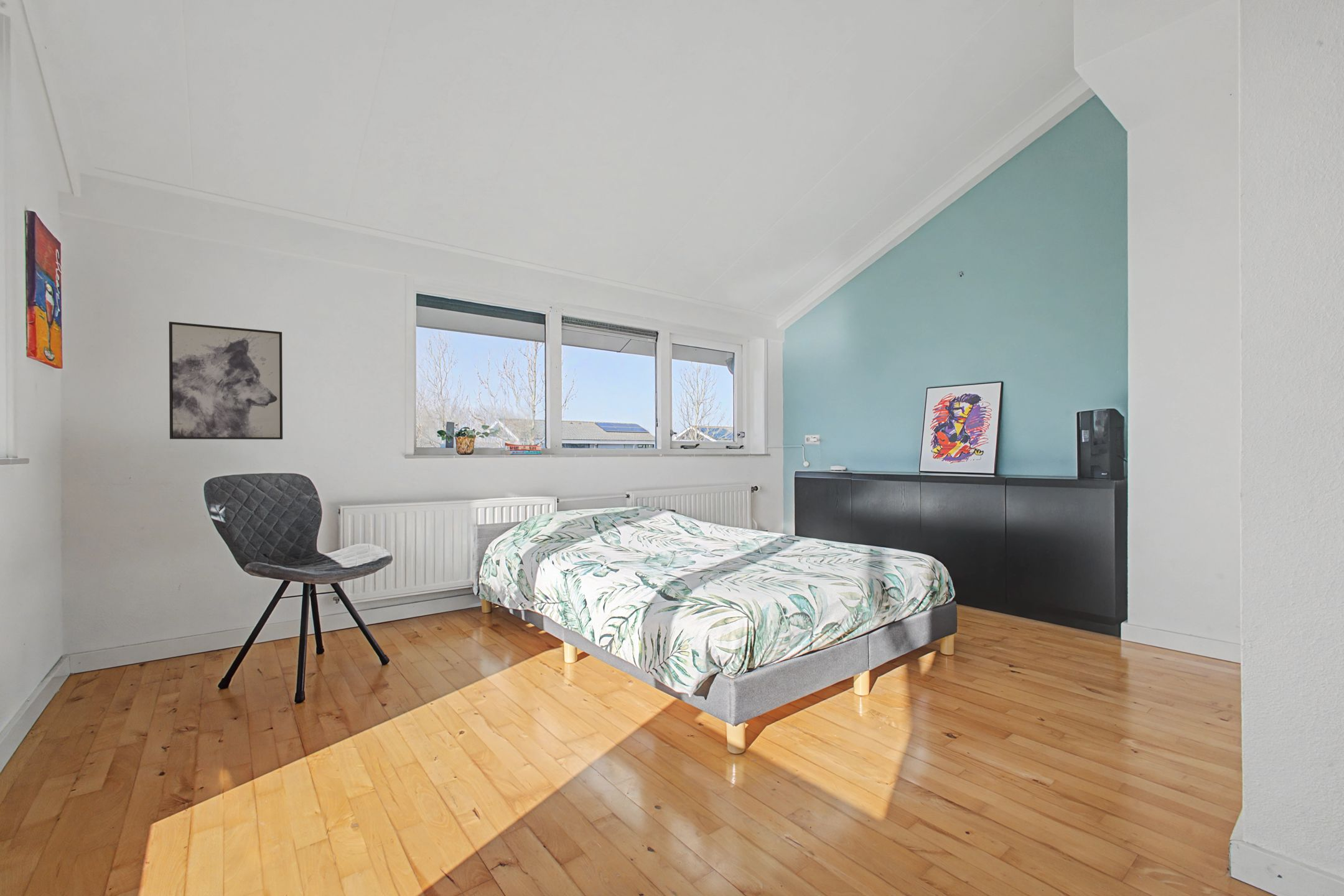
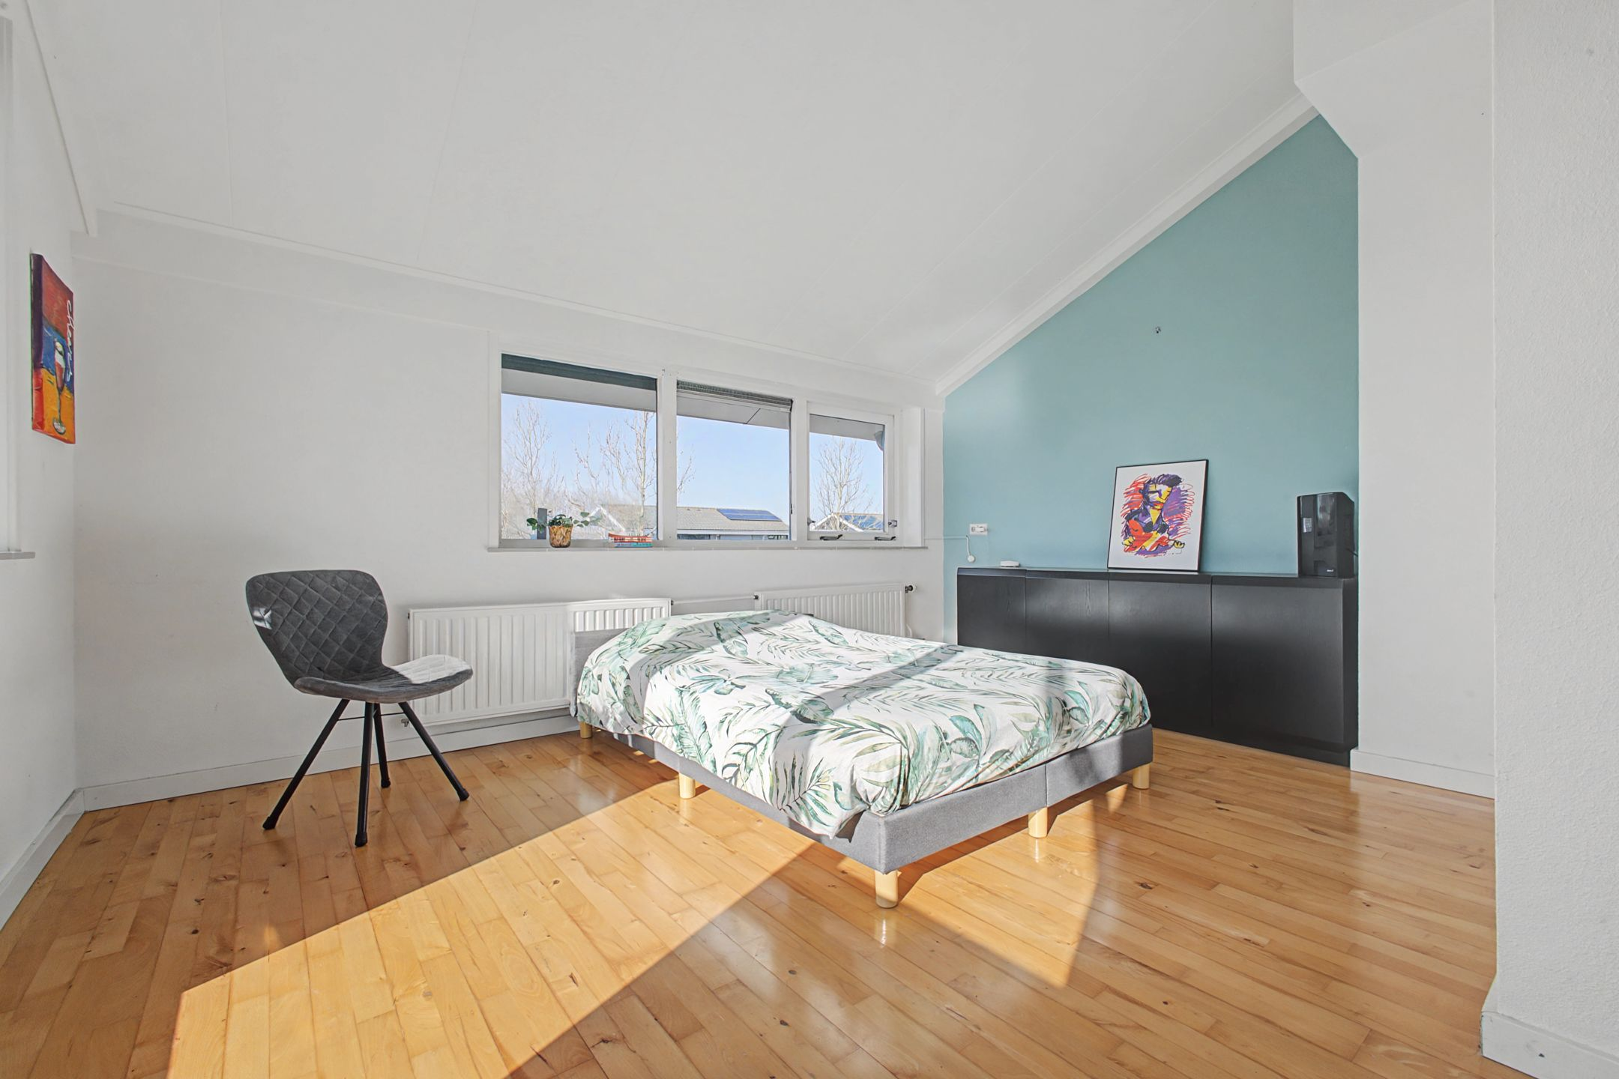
- wall art (228, 383)
